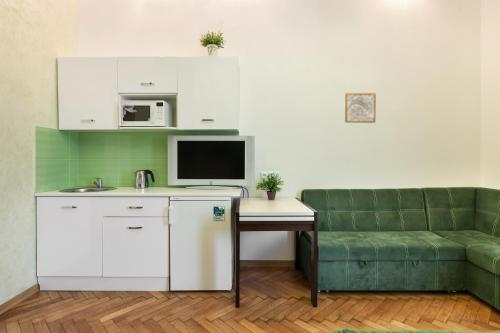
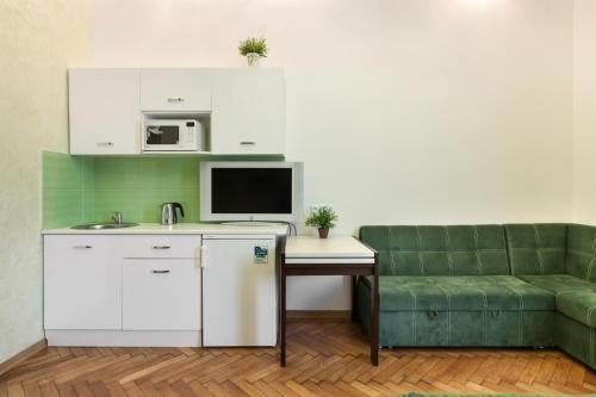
- wall art (360, 107)
